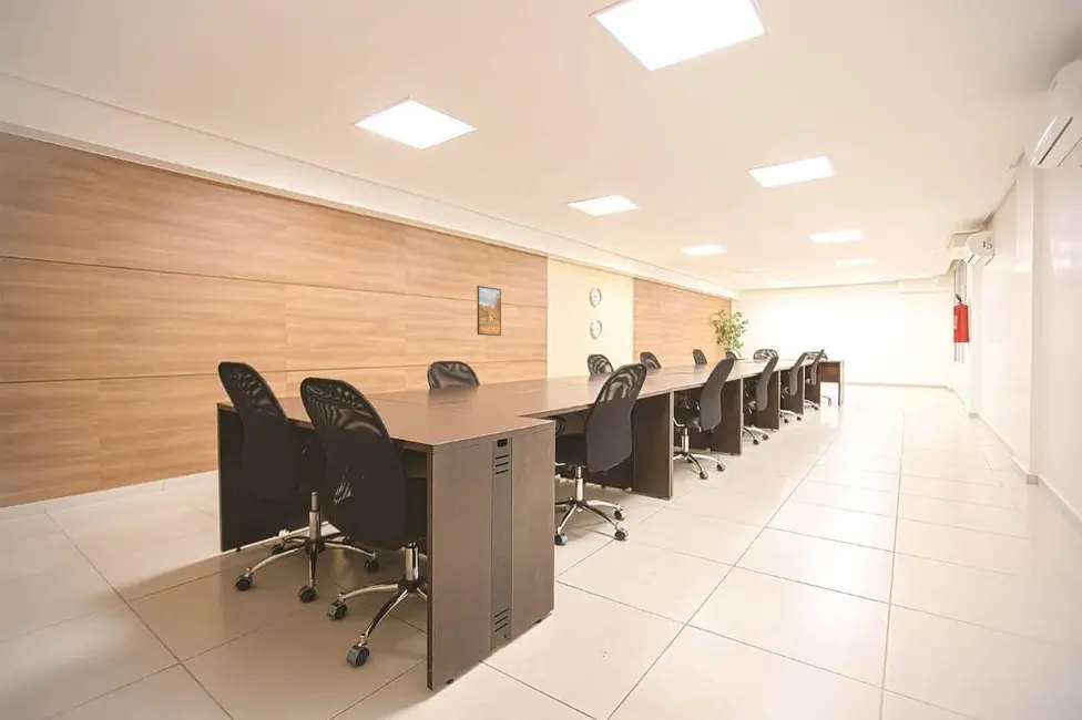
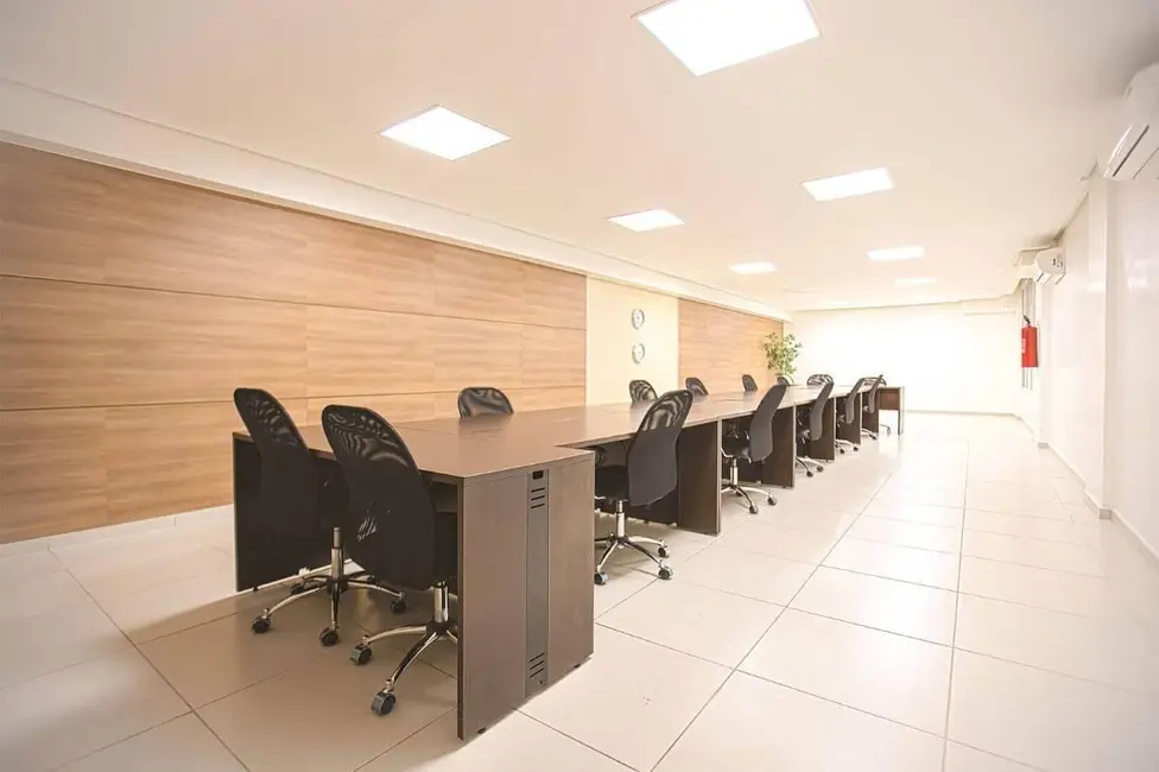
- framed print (489, 311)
